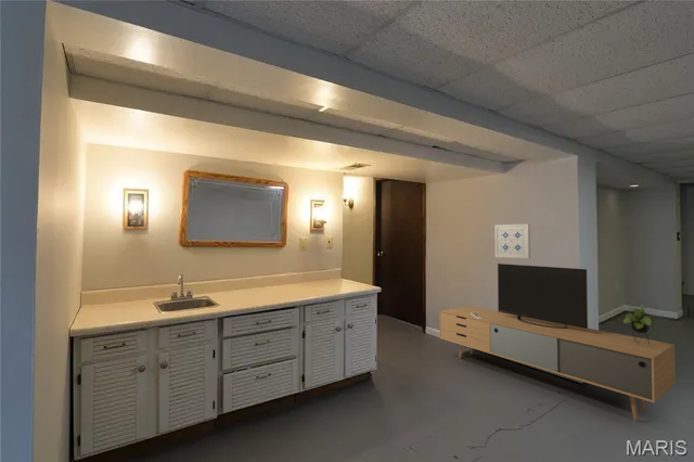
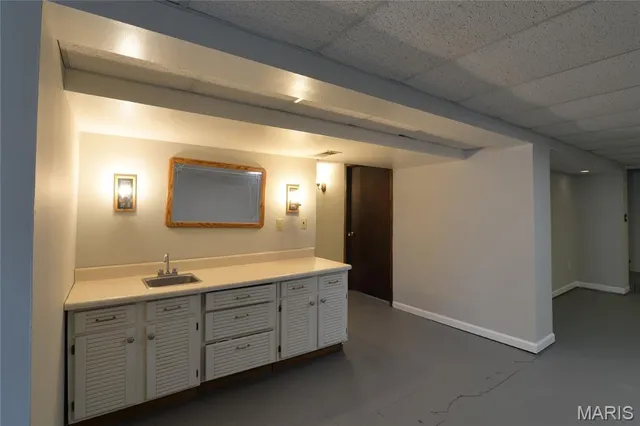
- wall art (512, 241)
- media console (536, 322)
